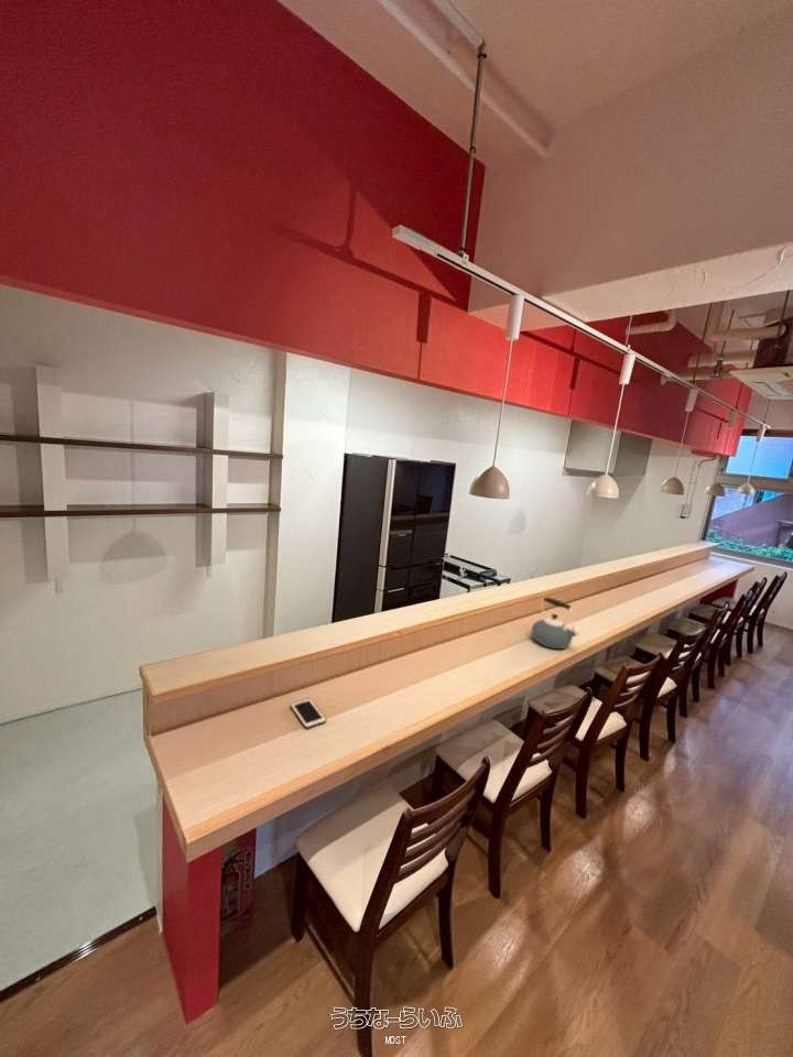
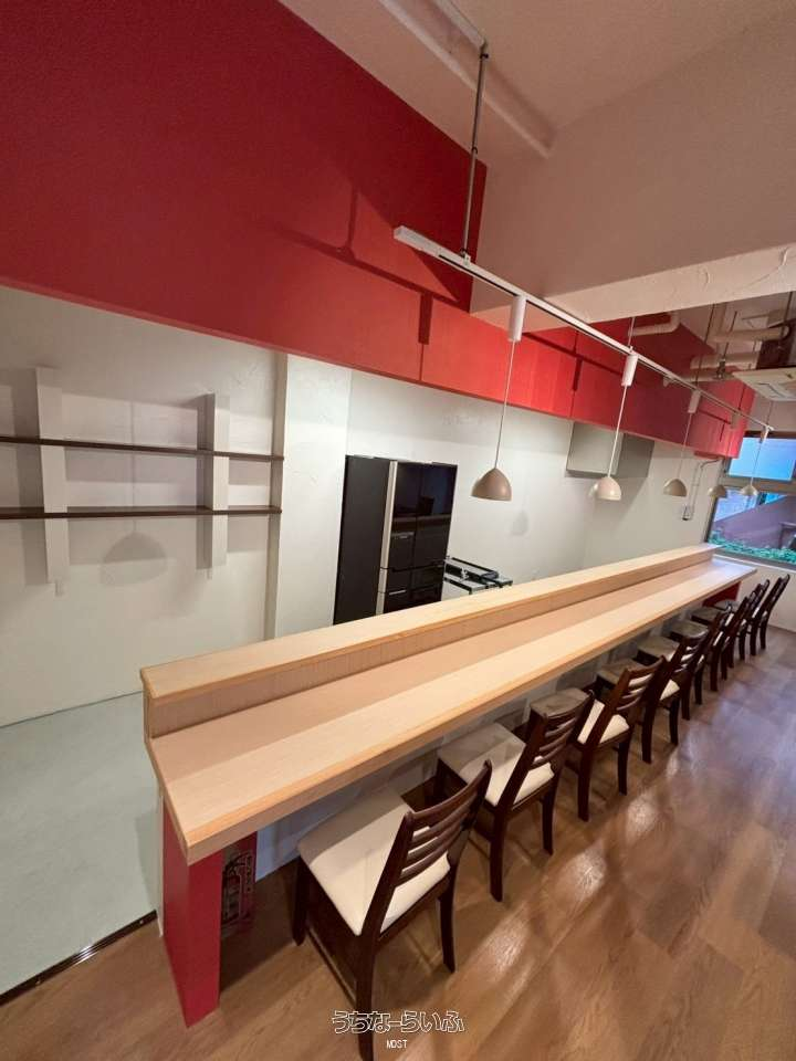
- cell phone (307, 712)
- kettle (556, 622)
